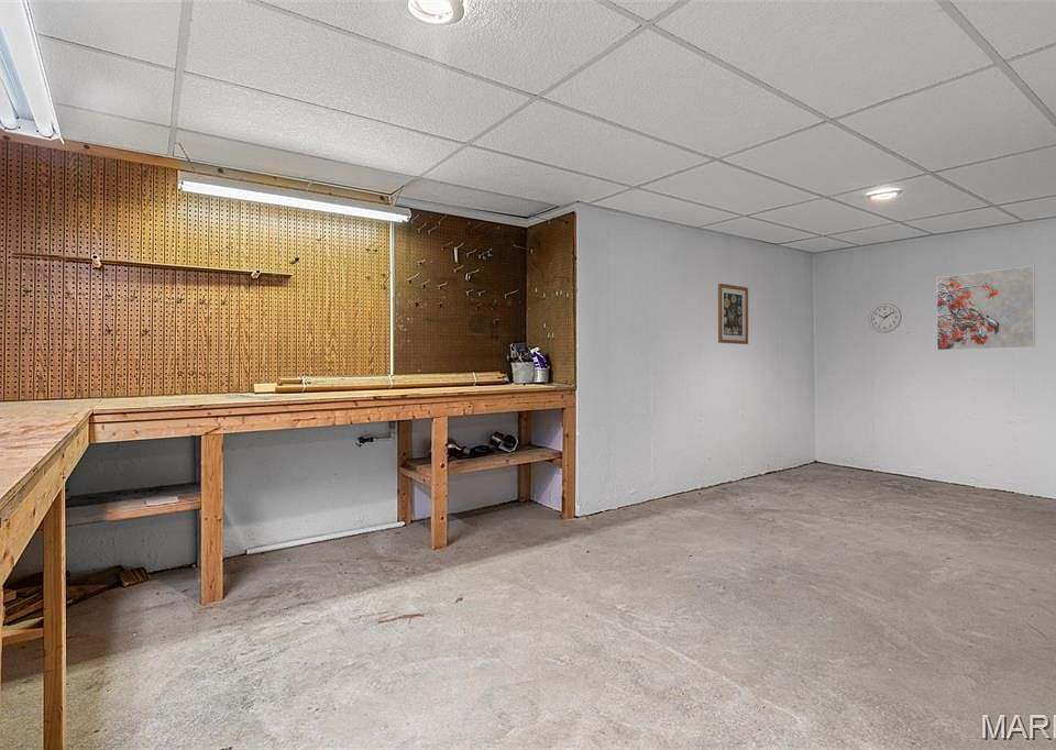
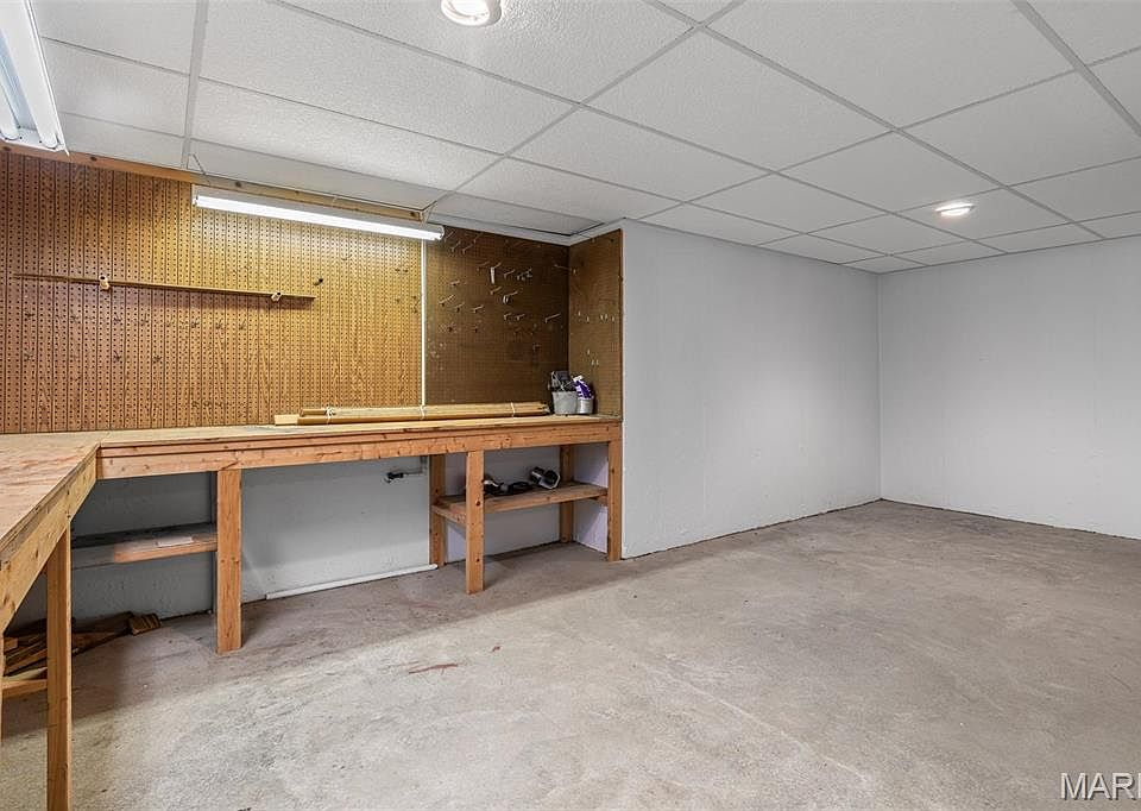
- wall art (733, 315)
- wall clock (884, 318)
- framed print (982, 310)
